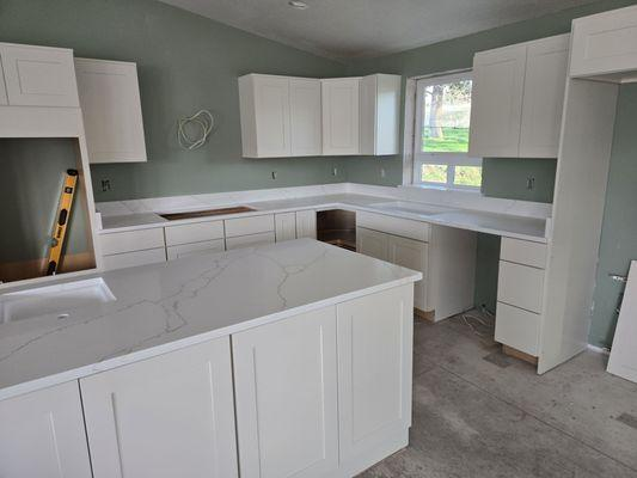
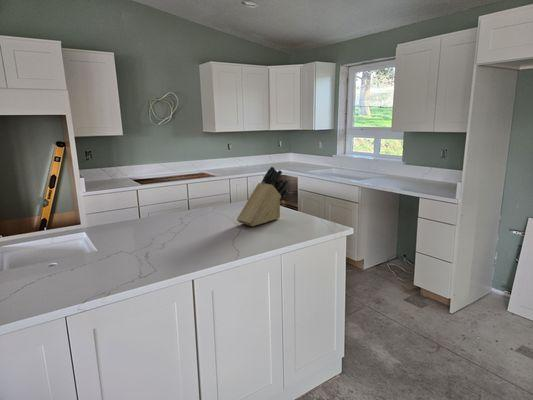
+ knife block (263, 194)
